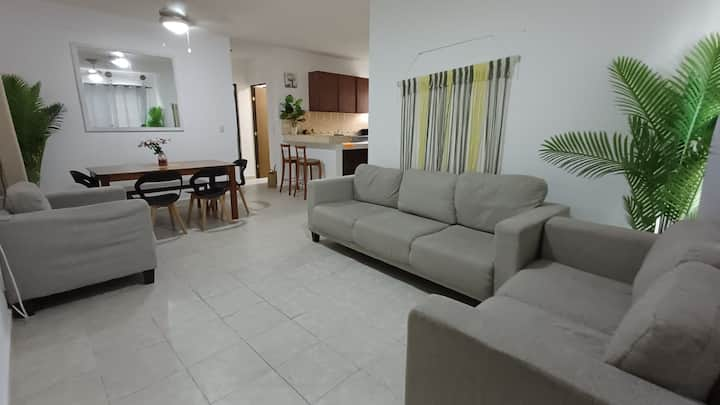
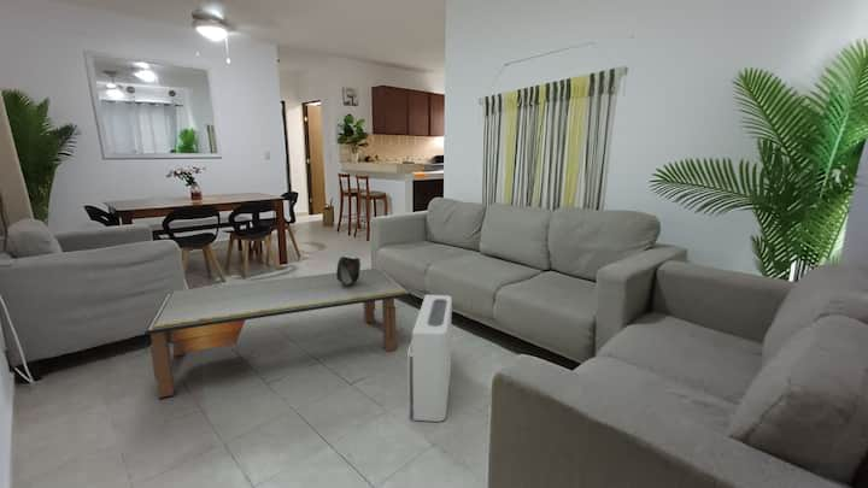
+ air purifier (432, 351)
+ coffee table (291, 312)
+ decorative bowl (348, 270)
